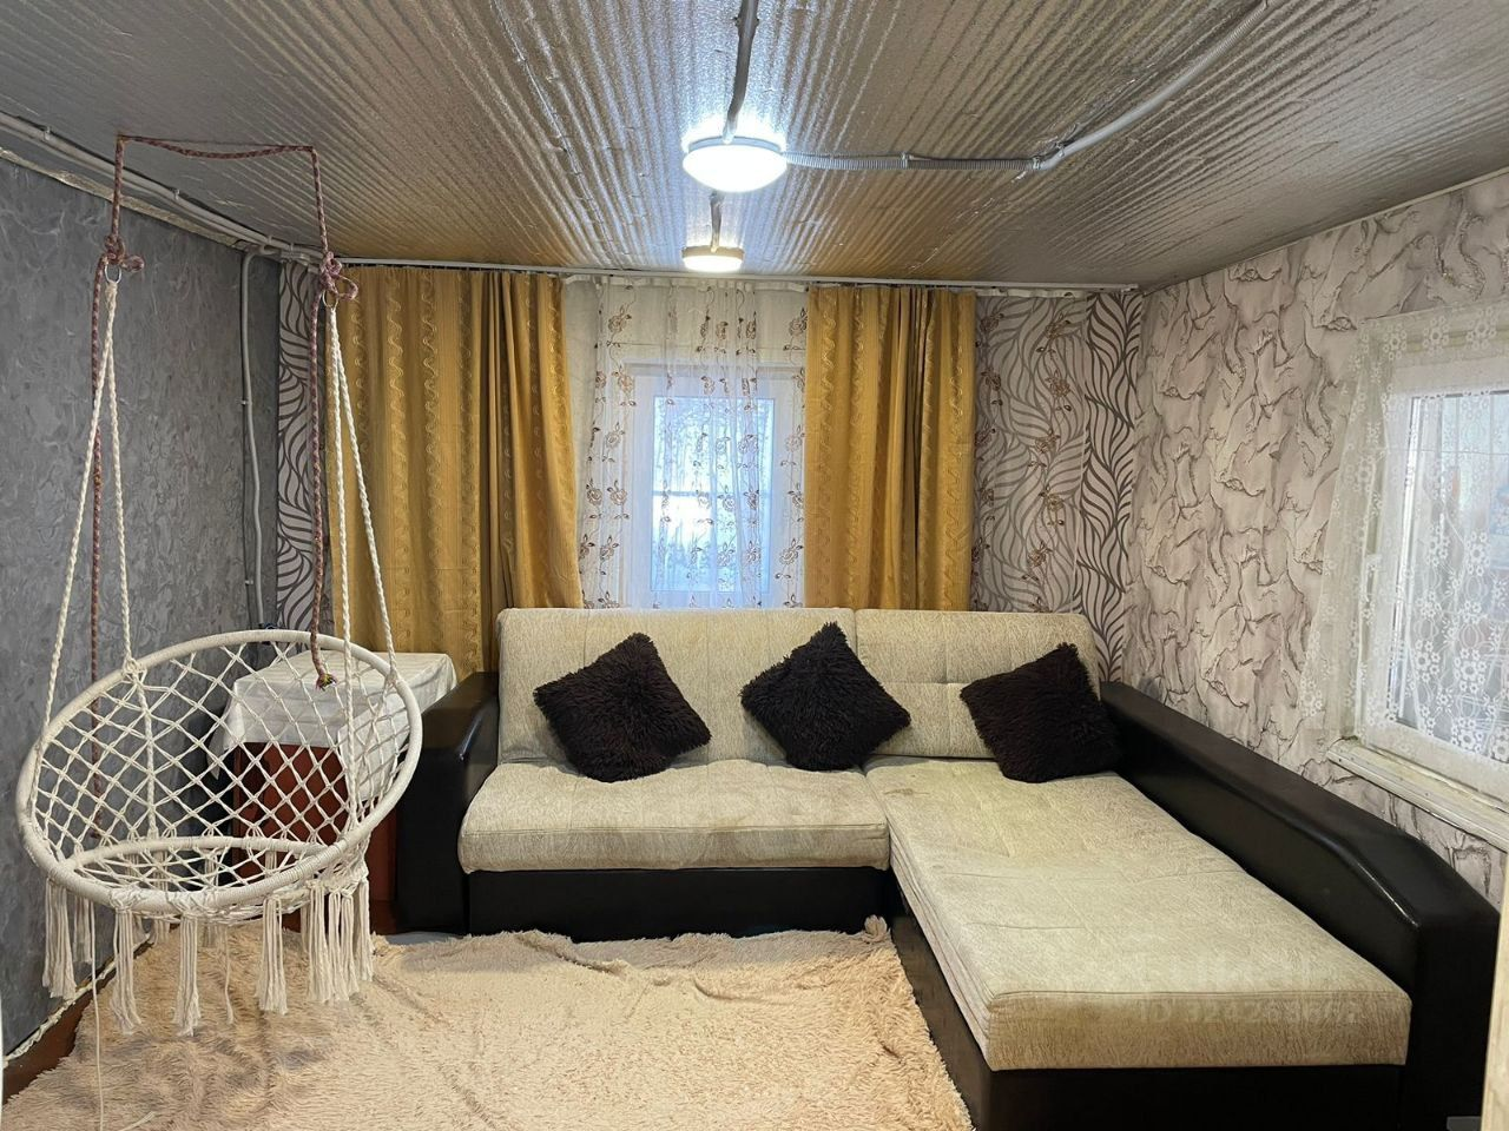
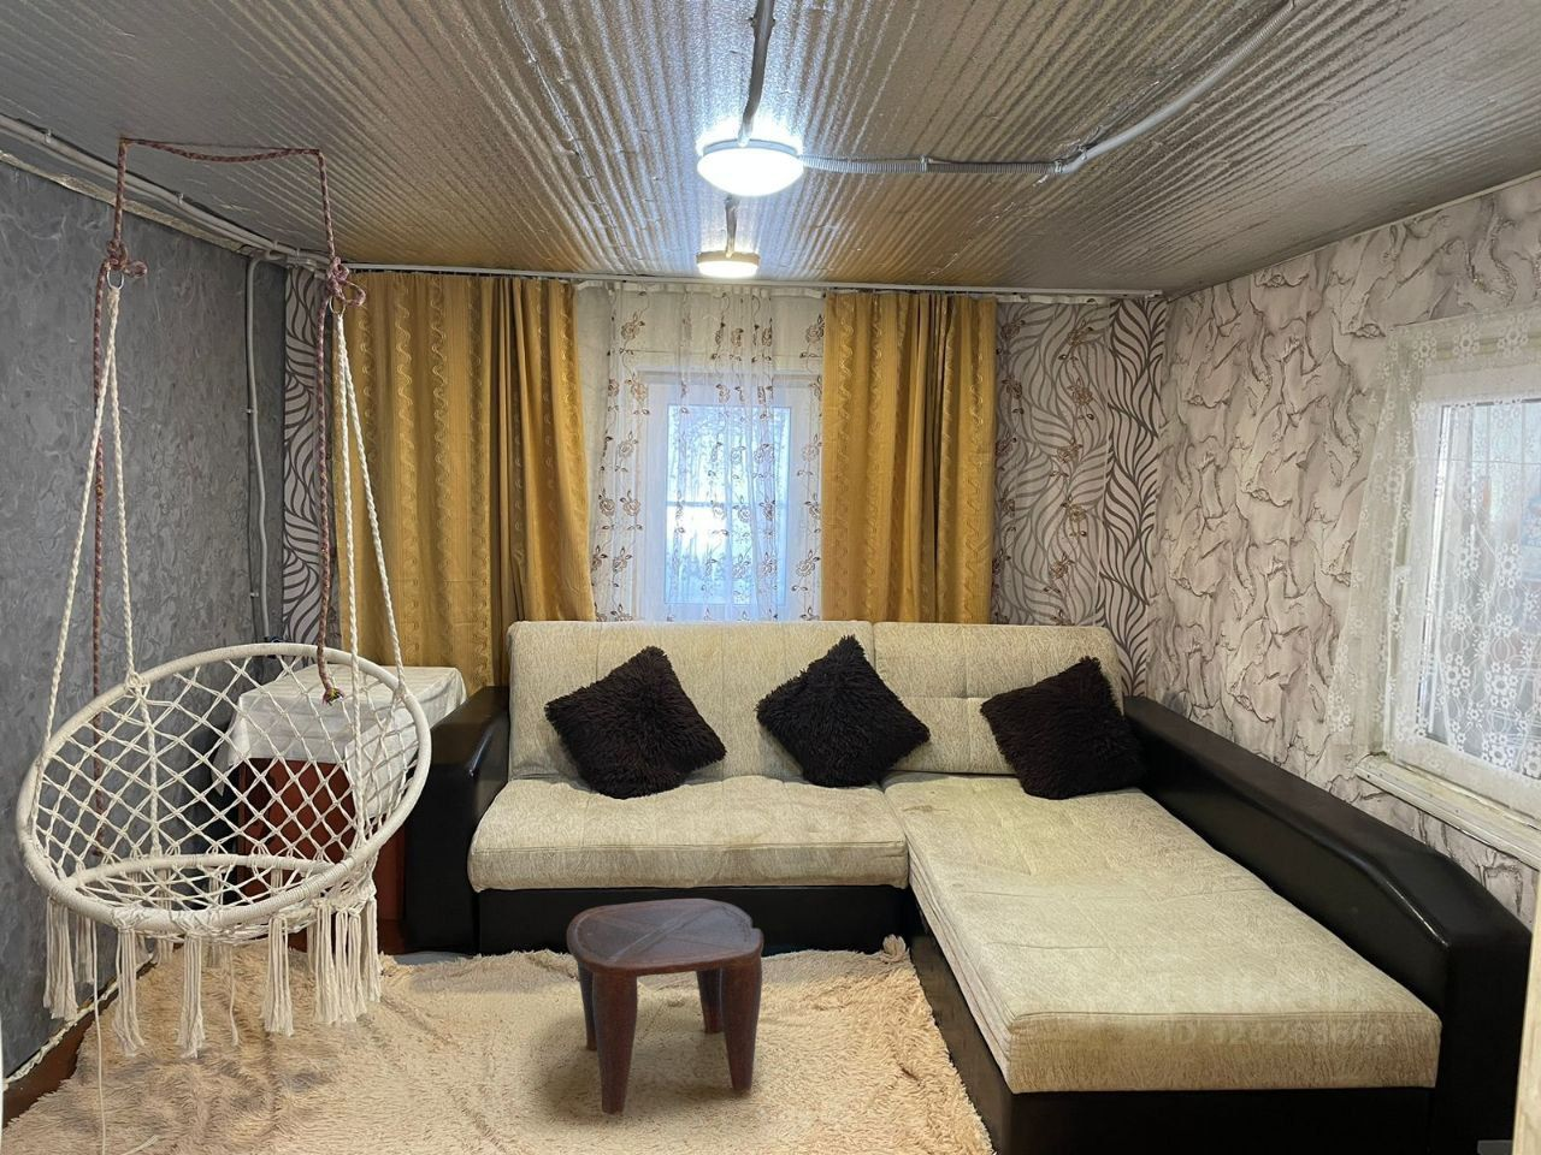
+ stool (664, 973)
